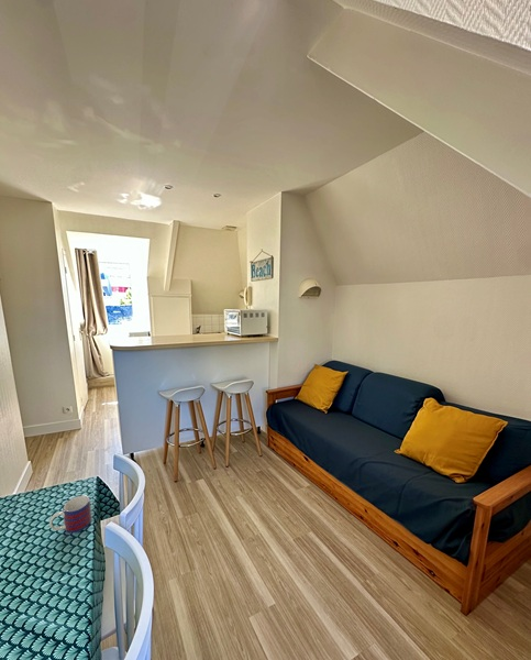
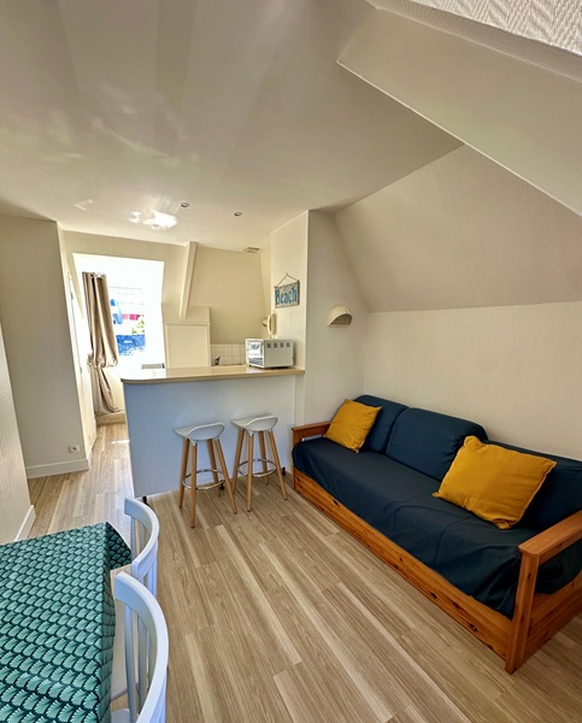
- mug (70, 516)
